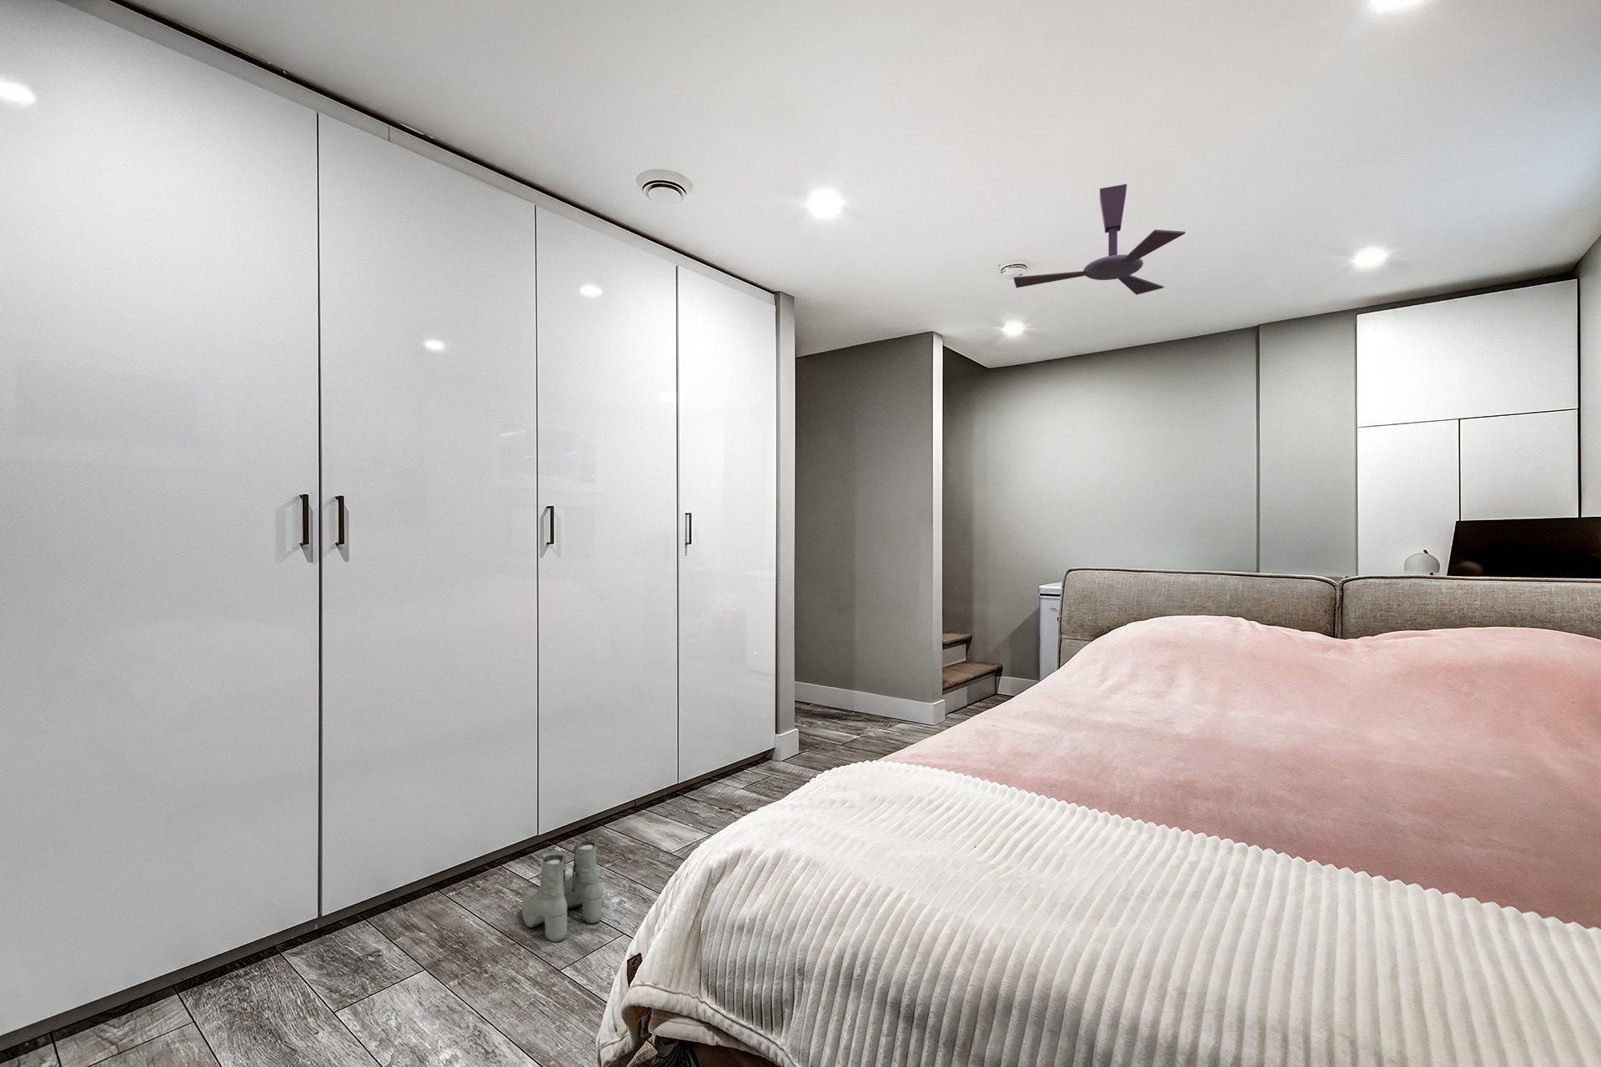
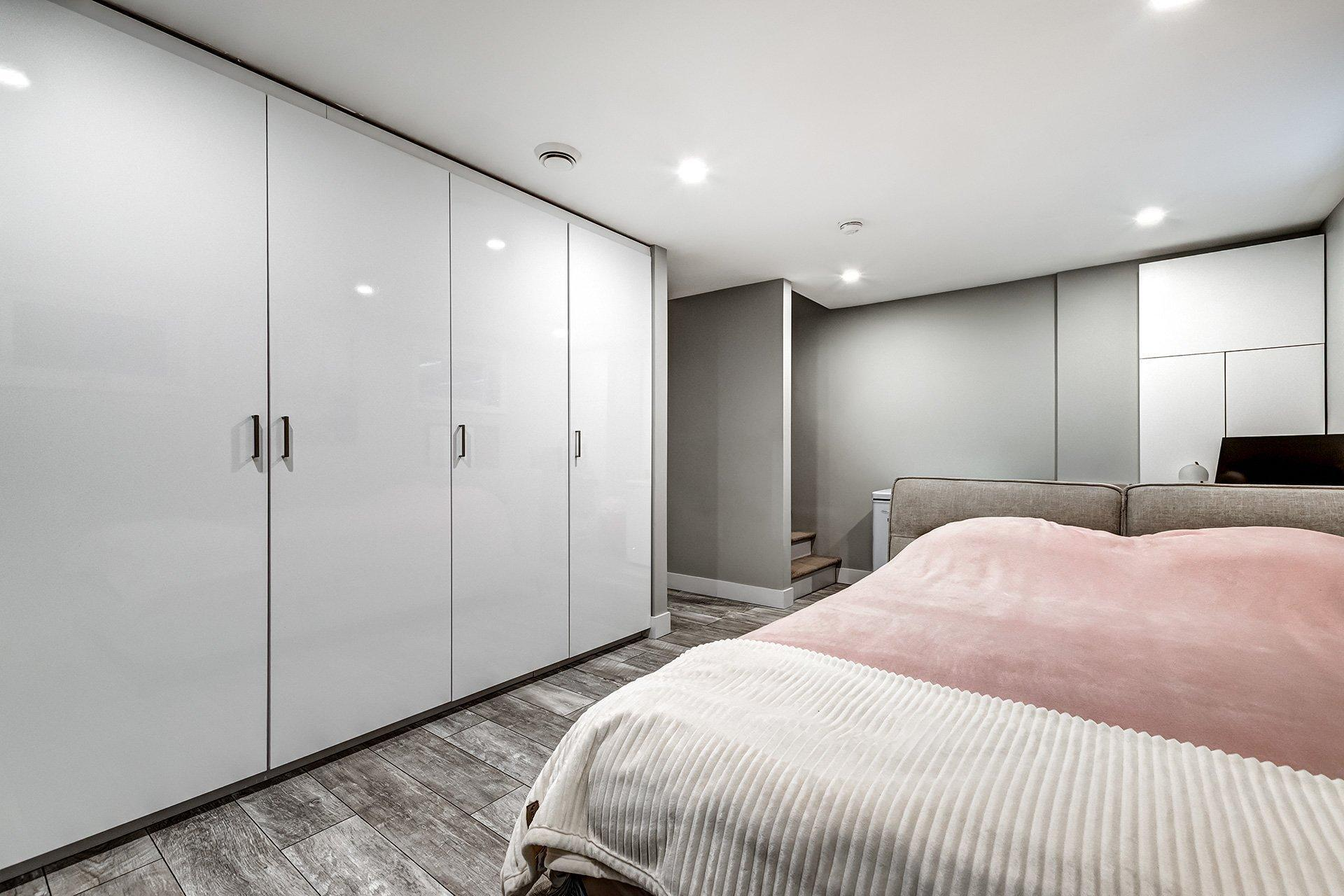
- ceiling fan (1104, 232)
- boots (562, 880)
